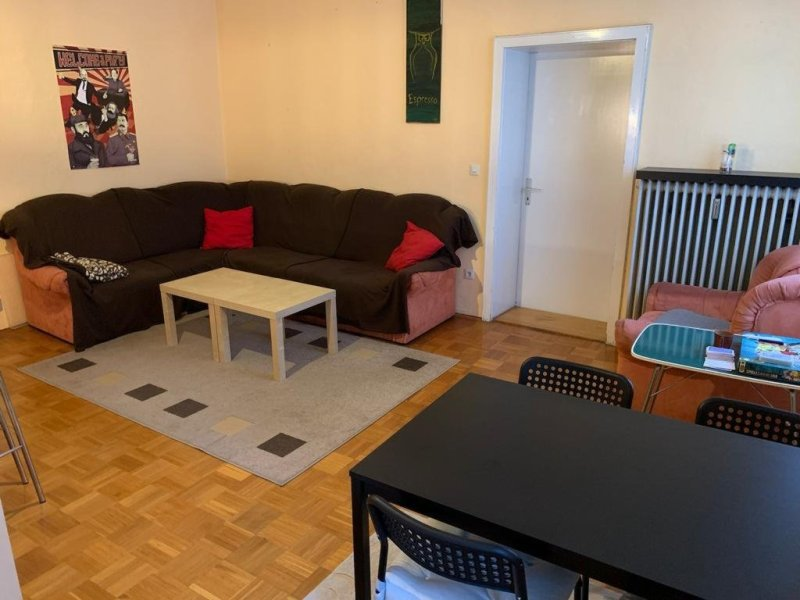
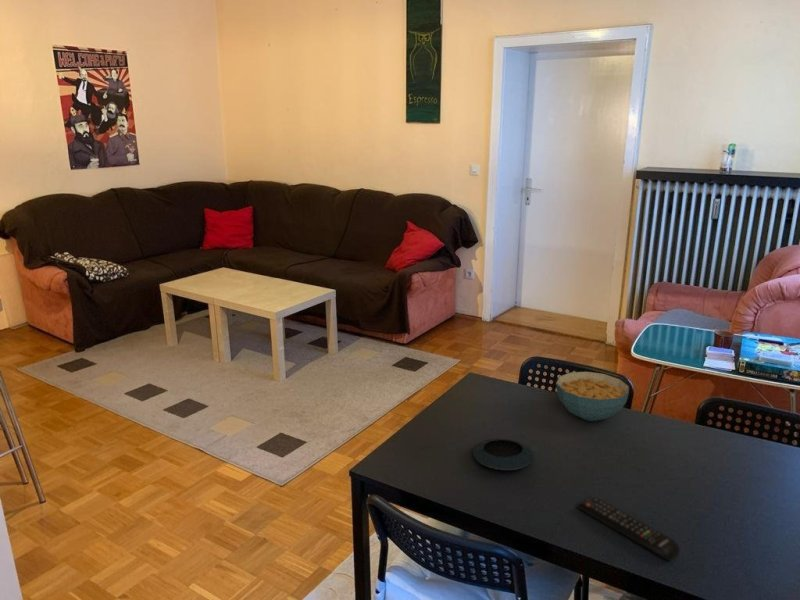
+ remote control (625, 525)
+ saucer (502, 452)
+ cereal bowl (590, 400)
